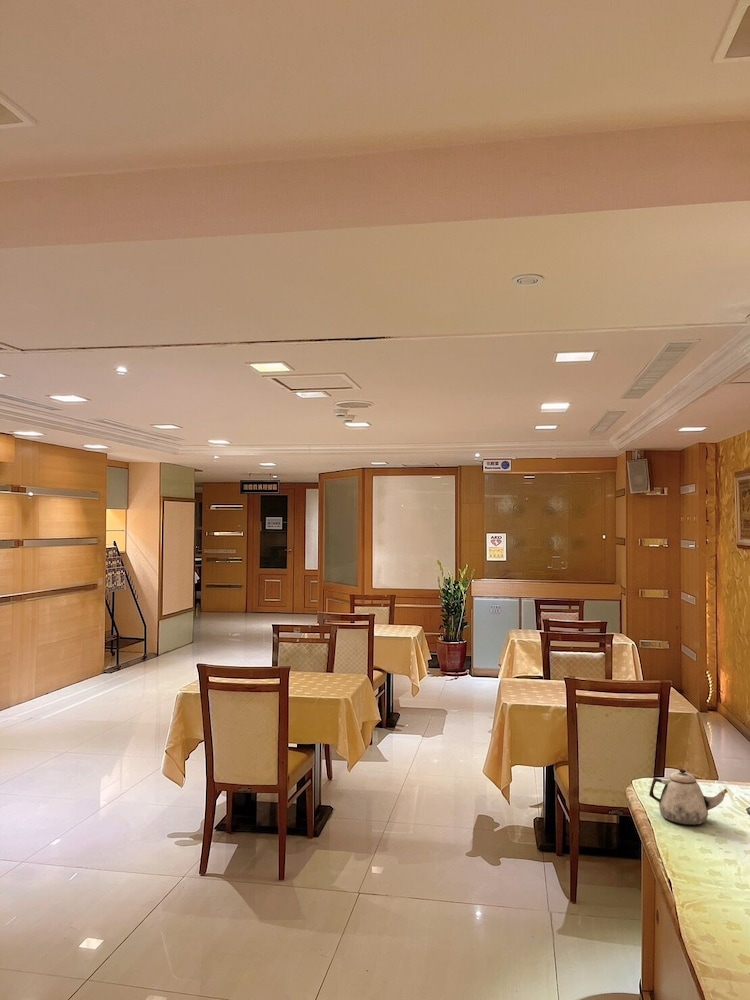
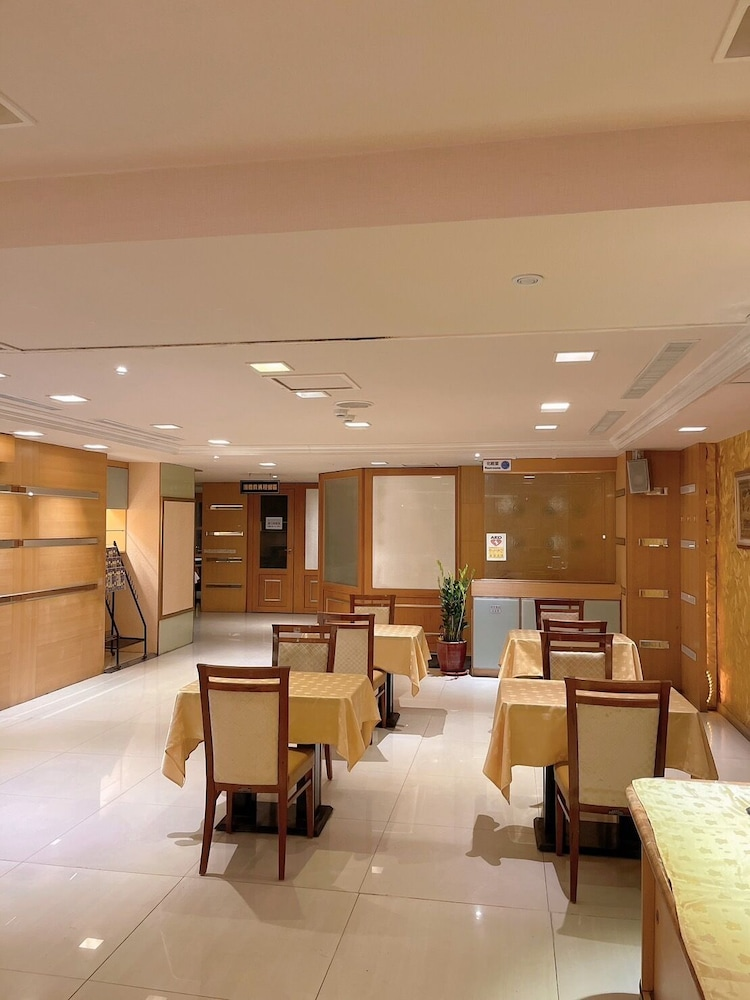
- teapot (688, 794)
